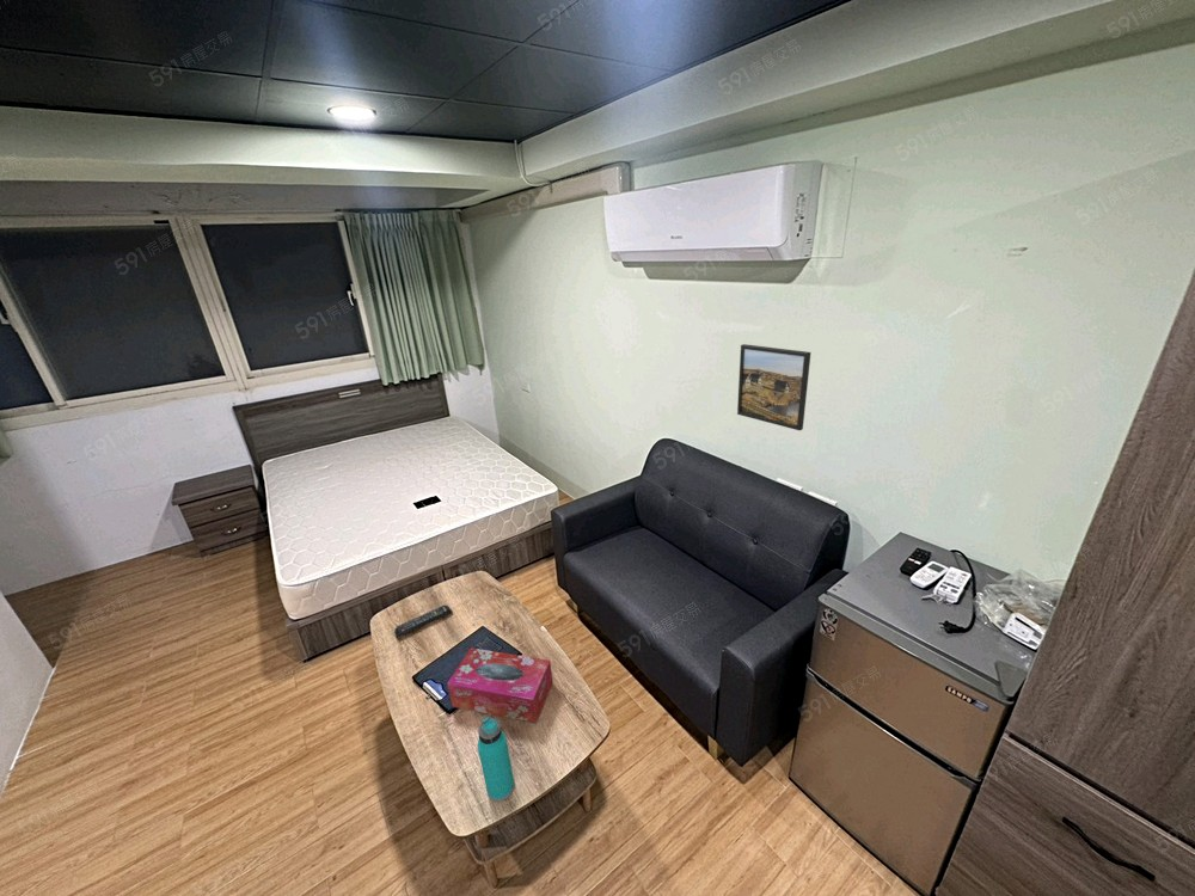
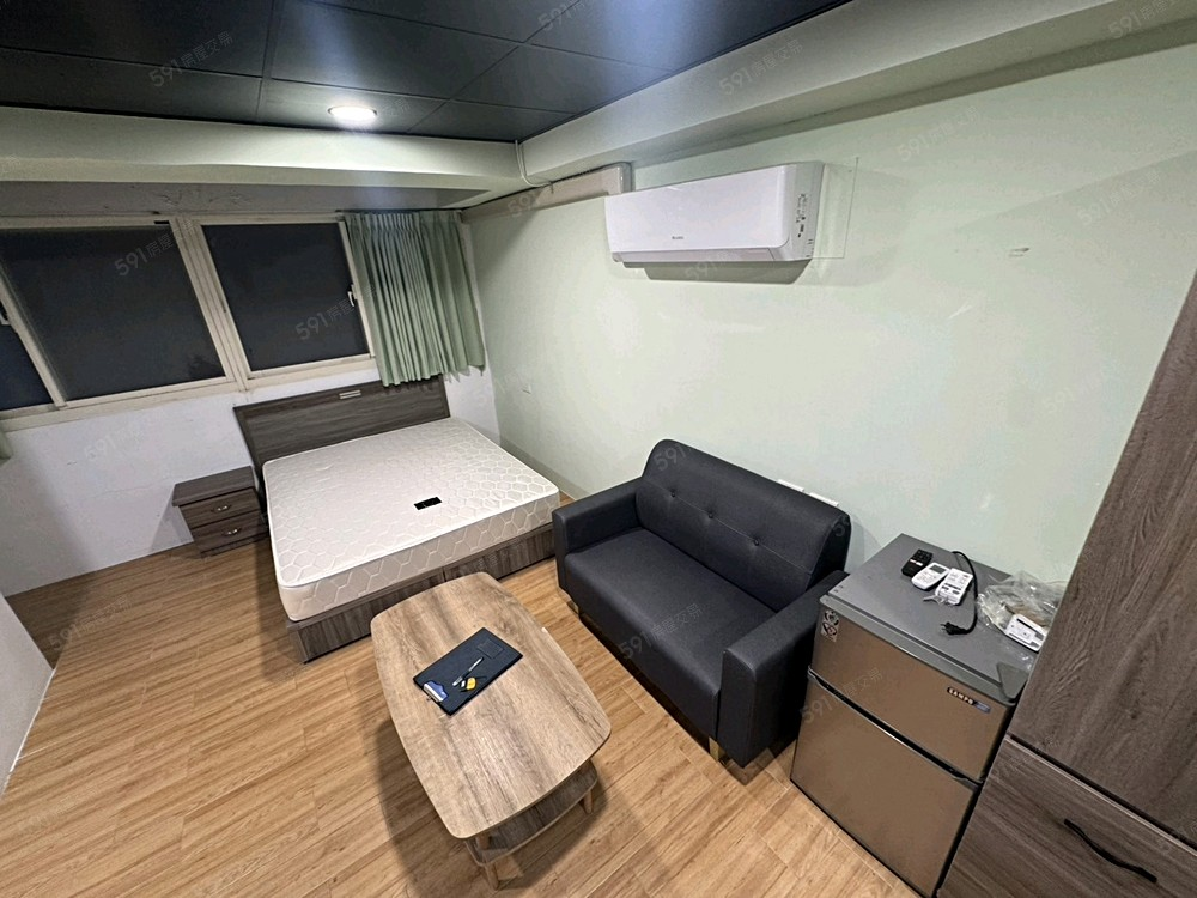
- remote control (423, 620)
- water bottle (494, 755)
- tissue box (501, 683)
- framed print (771, 386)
